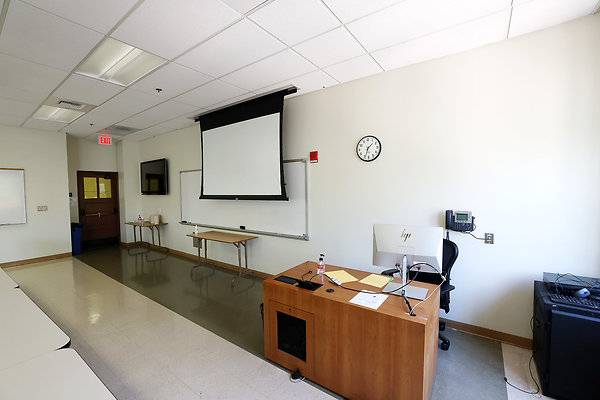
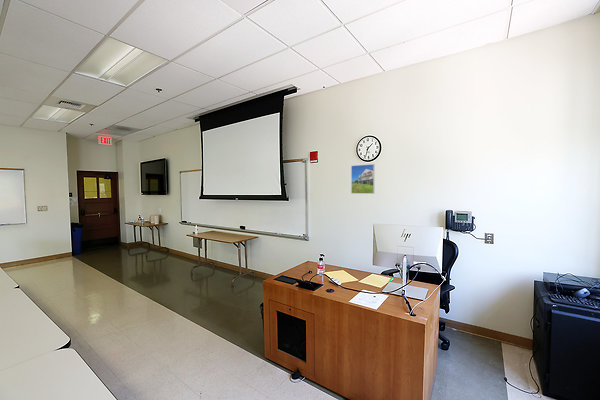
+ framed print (362, 179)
